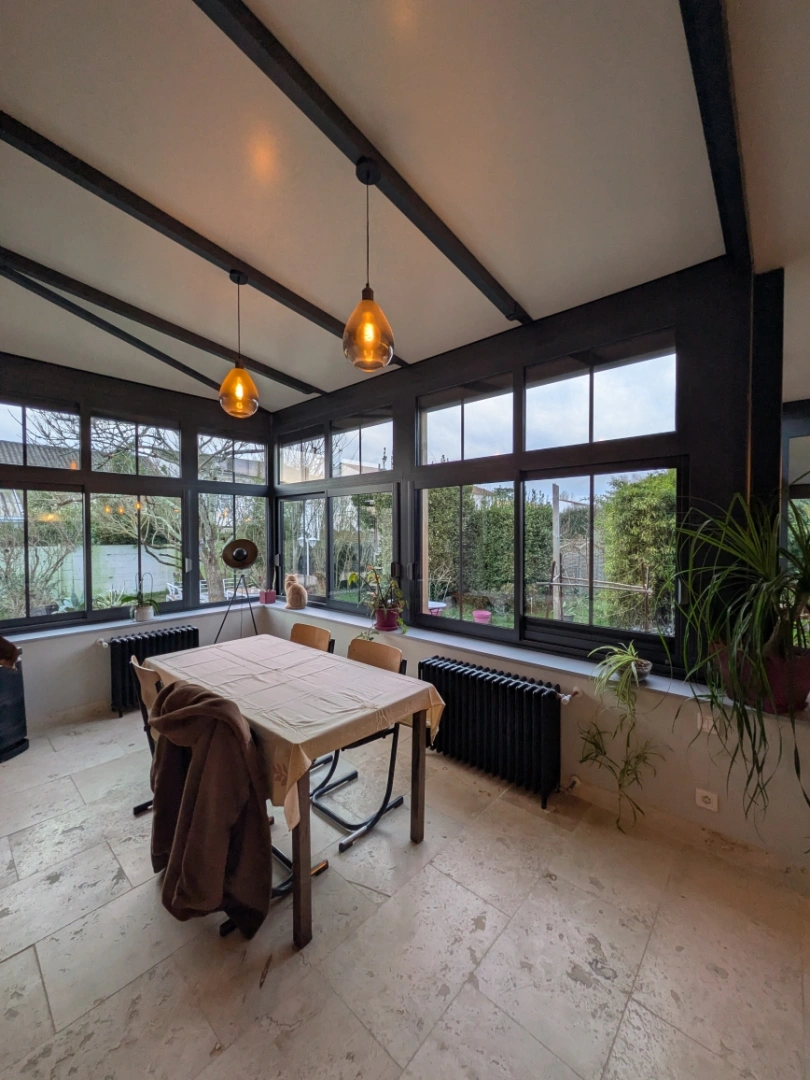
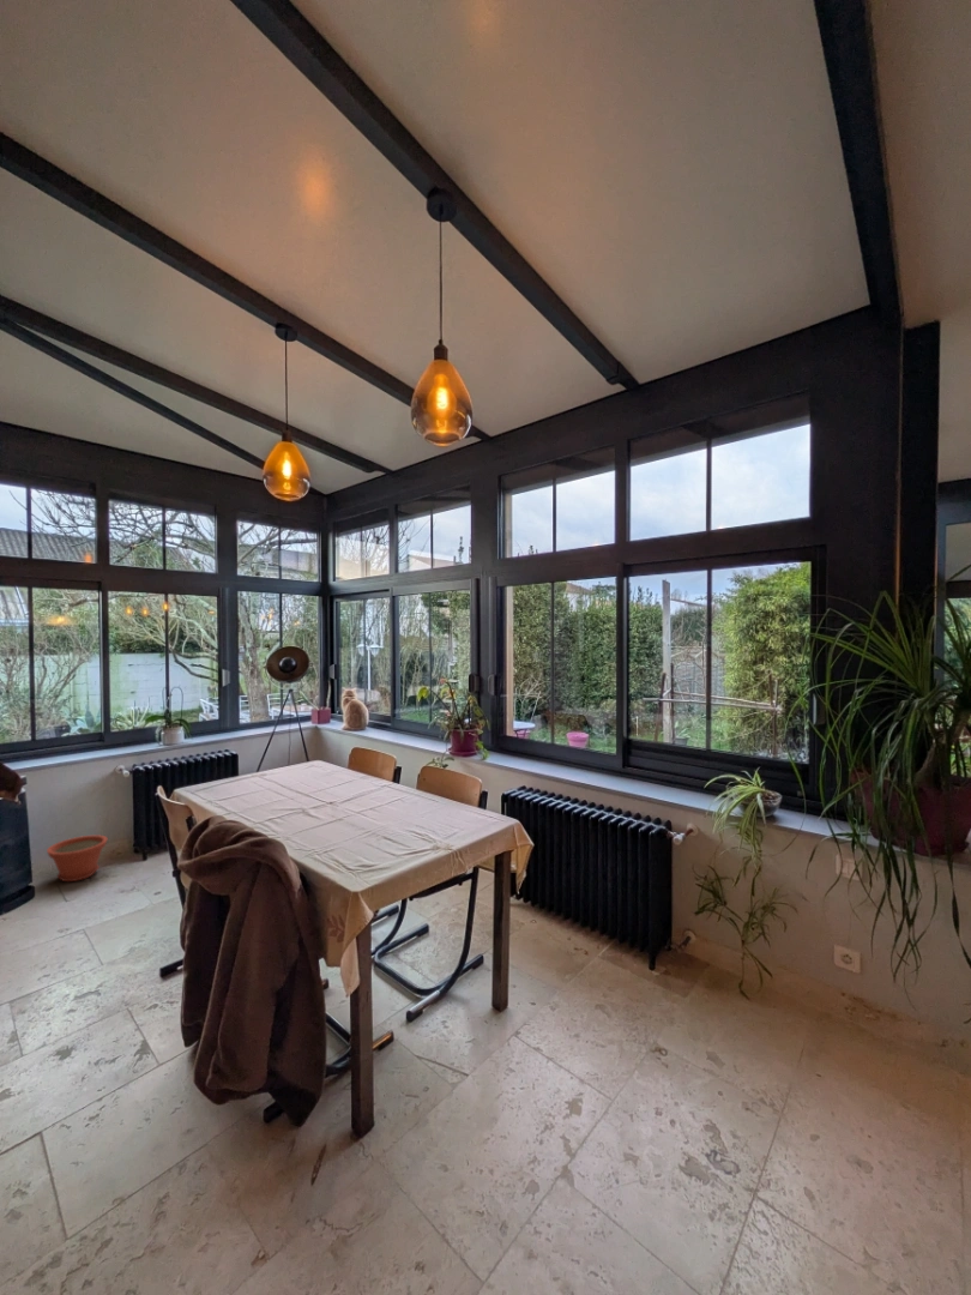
+ plant pot (78, 860)
